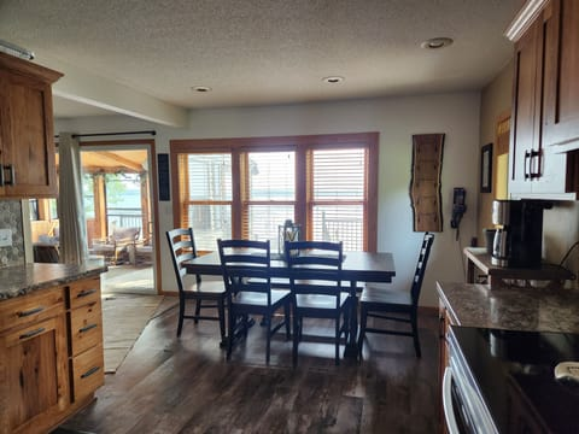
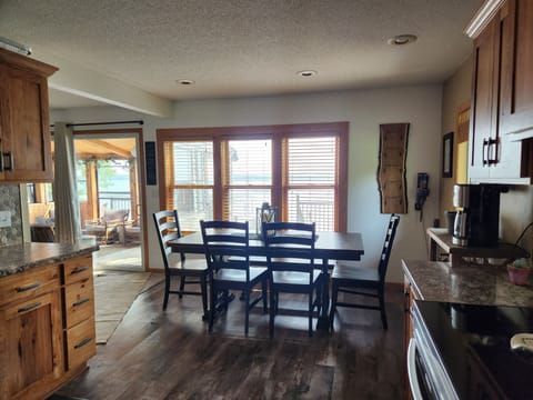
+ potted succulent (517, 271)
